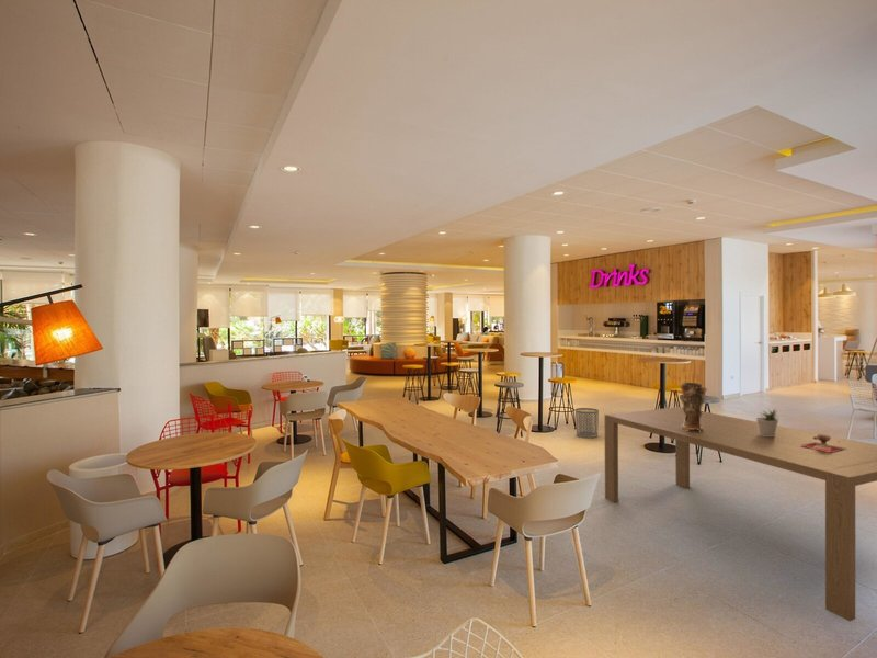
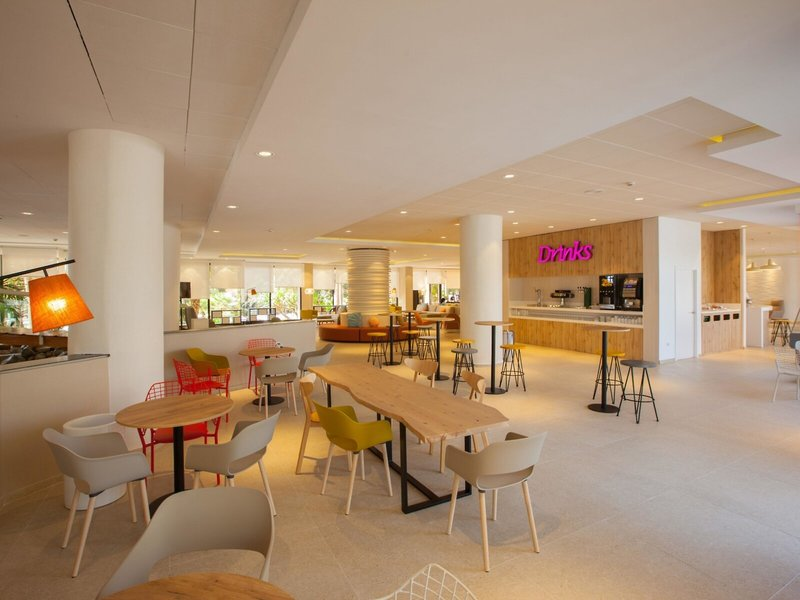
- decorative vase (691, 406)
- potted plant (767, 421)
- dining table (747, 458)
- waste bin (586, 422)
- decorative bowl (822, 441)
